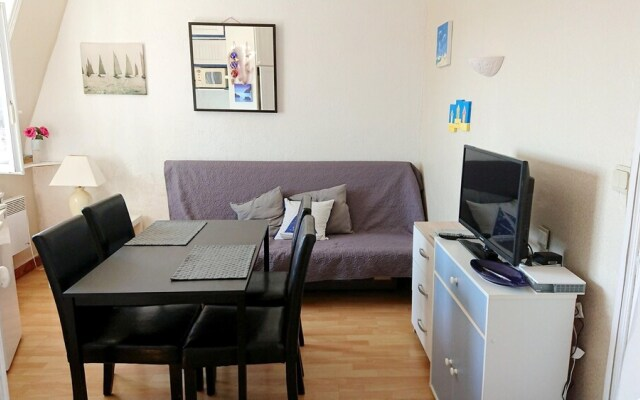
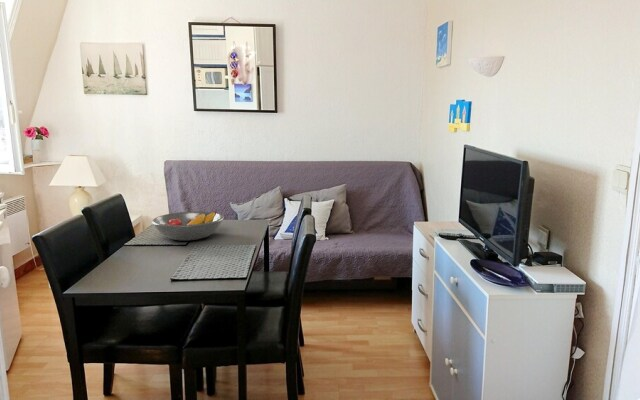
+ fruit bowl (188, 225)
